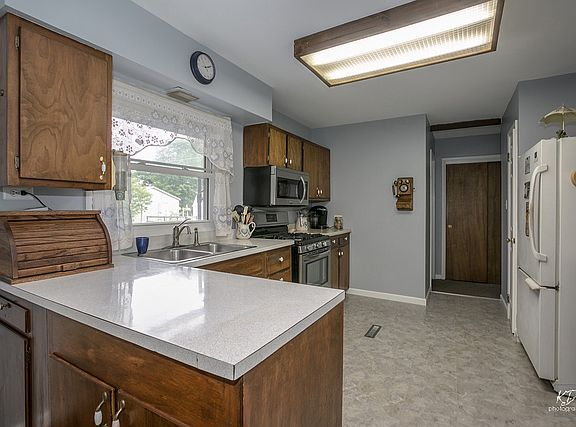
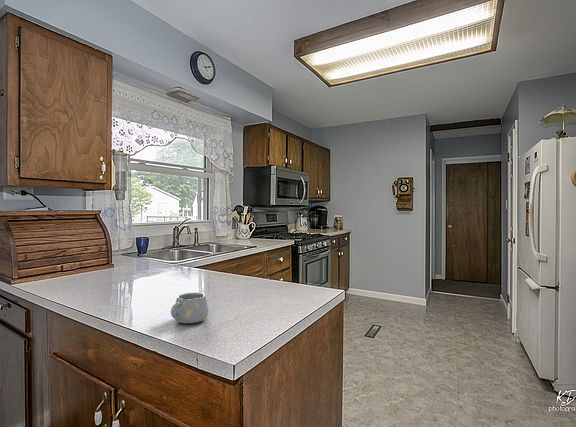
+ mug (187, 309)
